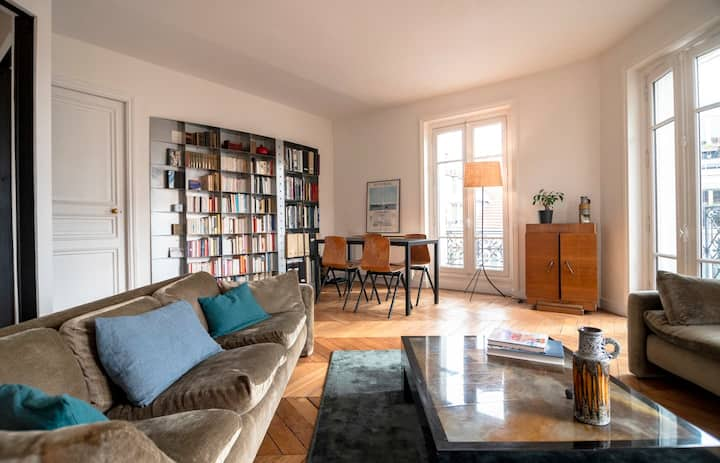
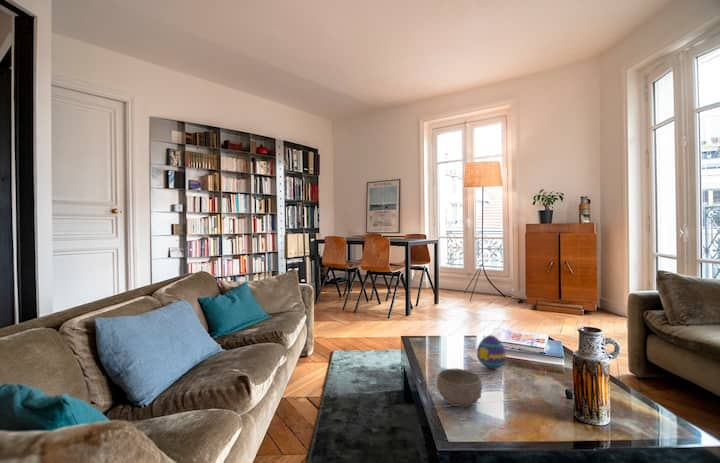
+ bowl (459, 389)
+ decorative egg (491, 351)
